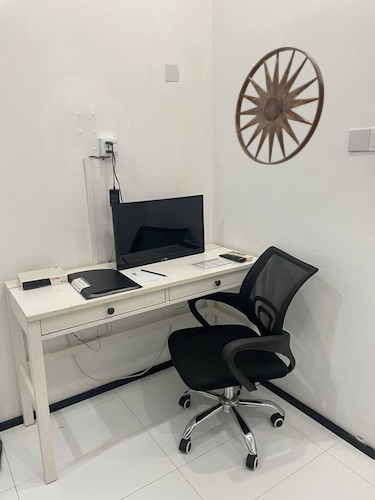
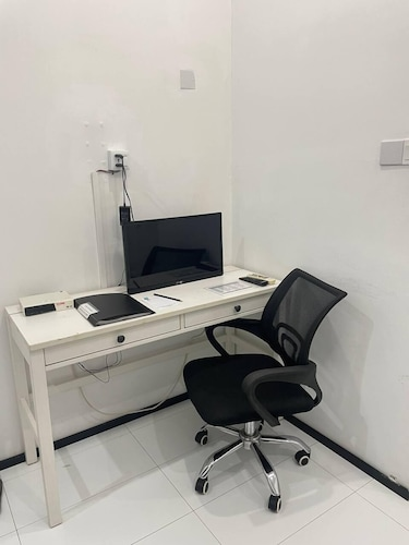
- wall art (274, 108)
